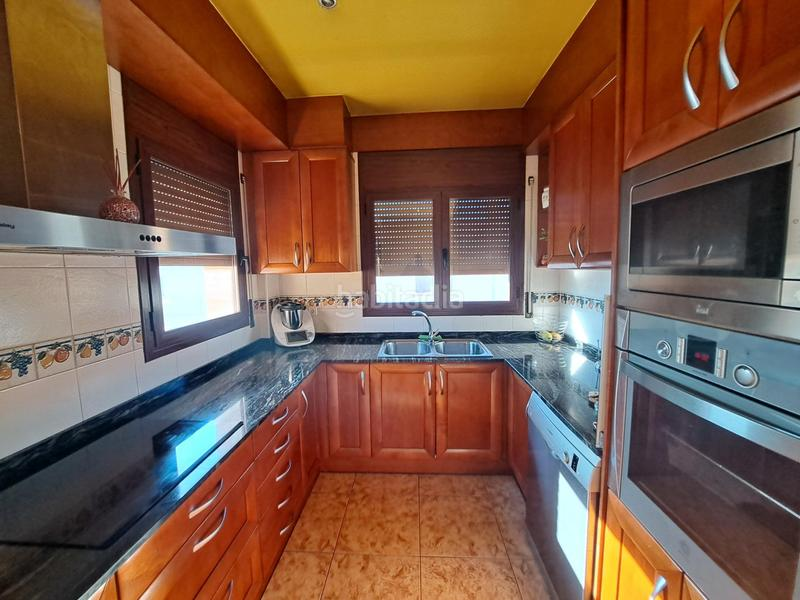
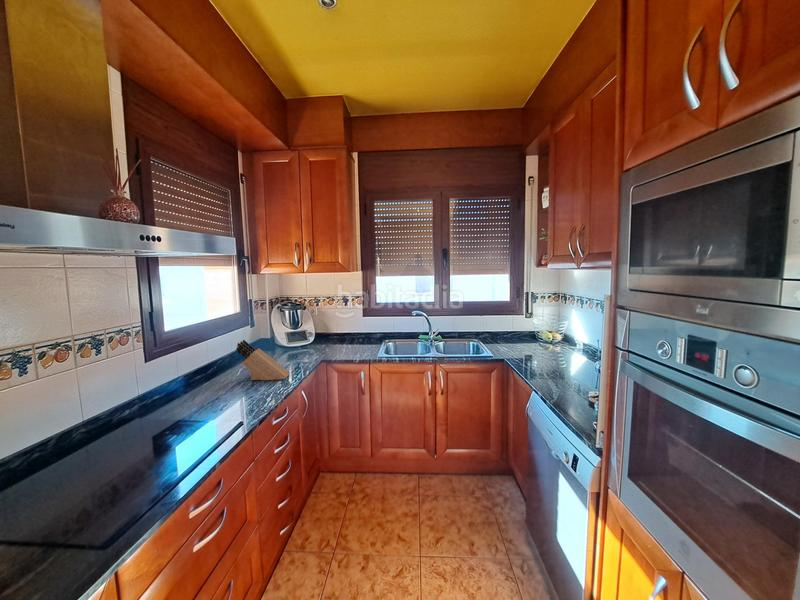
+ knife block (262, 359)
